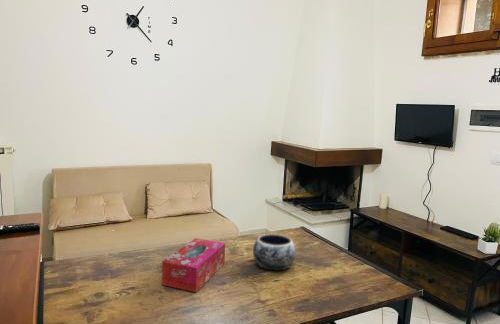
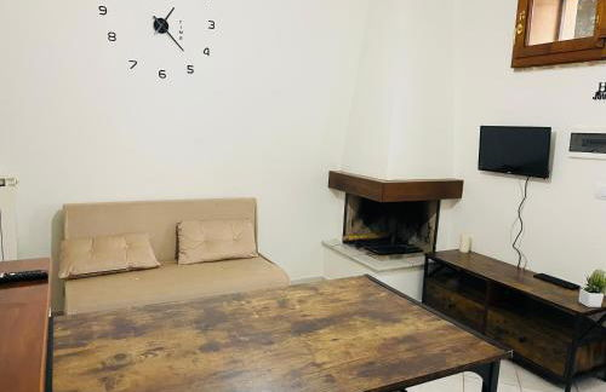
- decorative bowl (274, 251)
- tissue box (195, 262)
